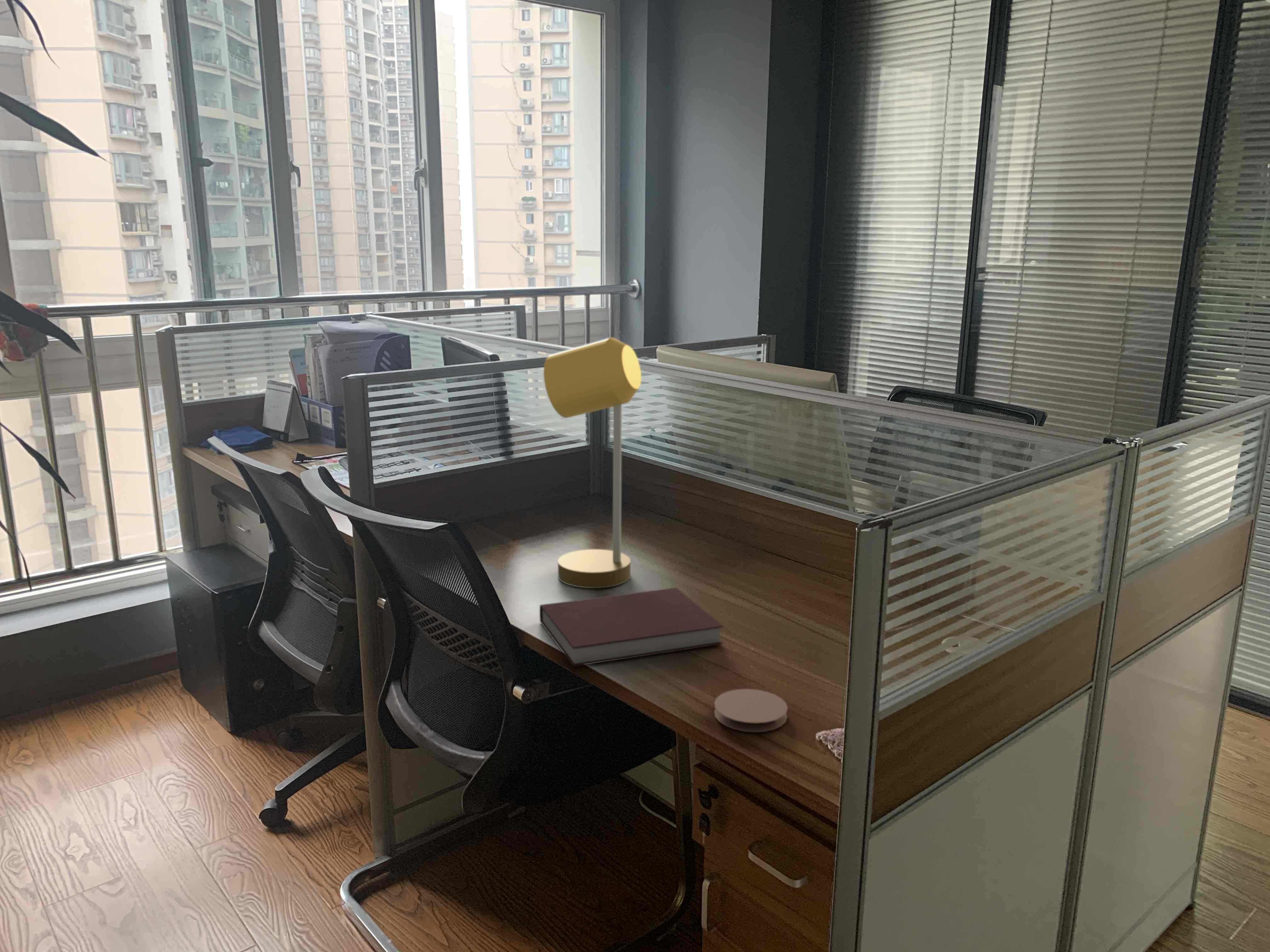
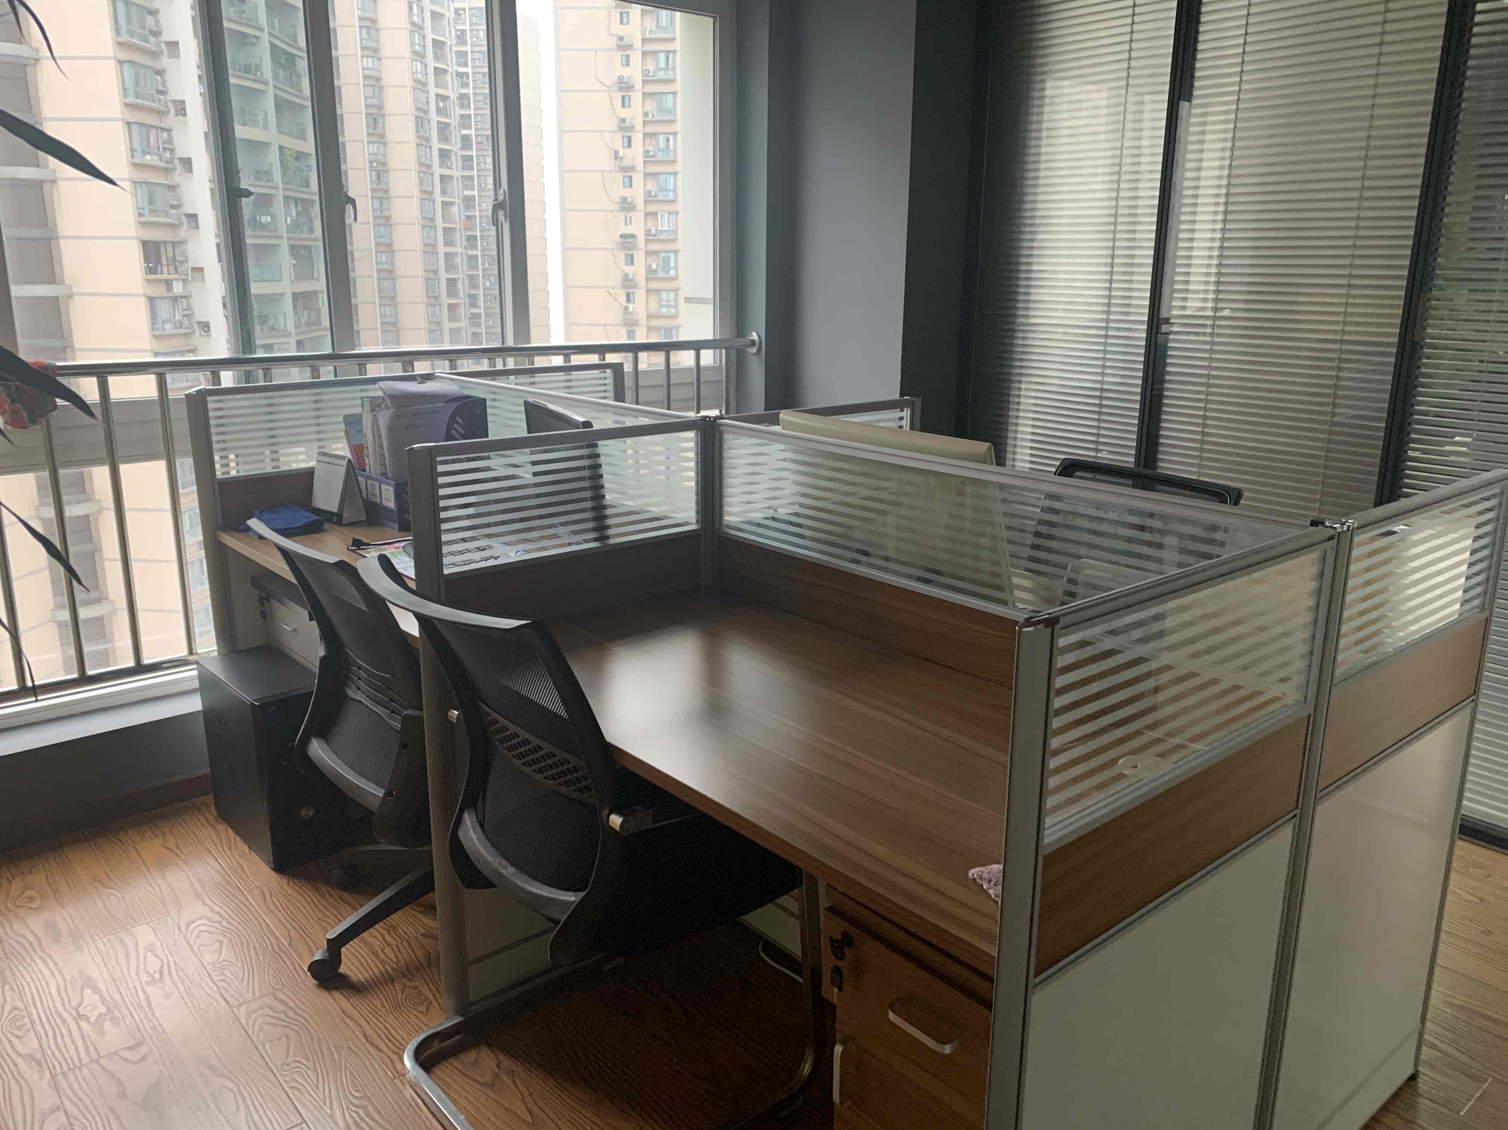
- notebook (629, 624)
- desk lamp (613, 458)
- coaster (751, 710)
